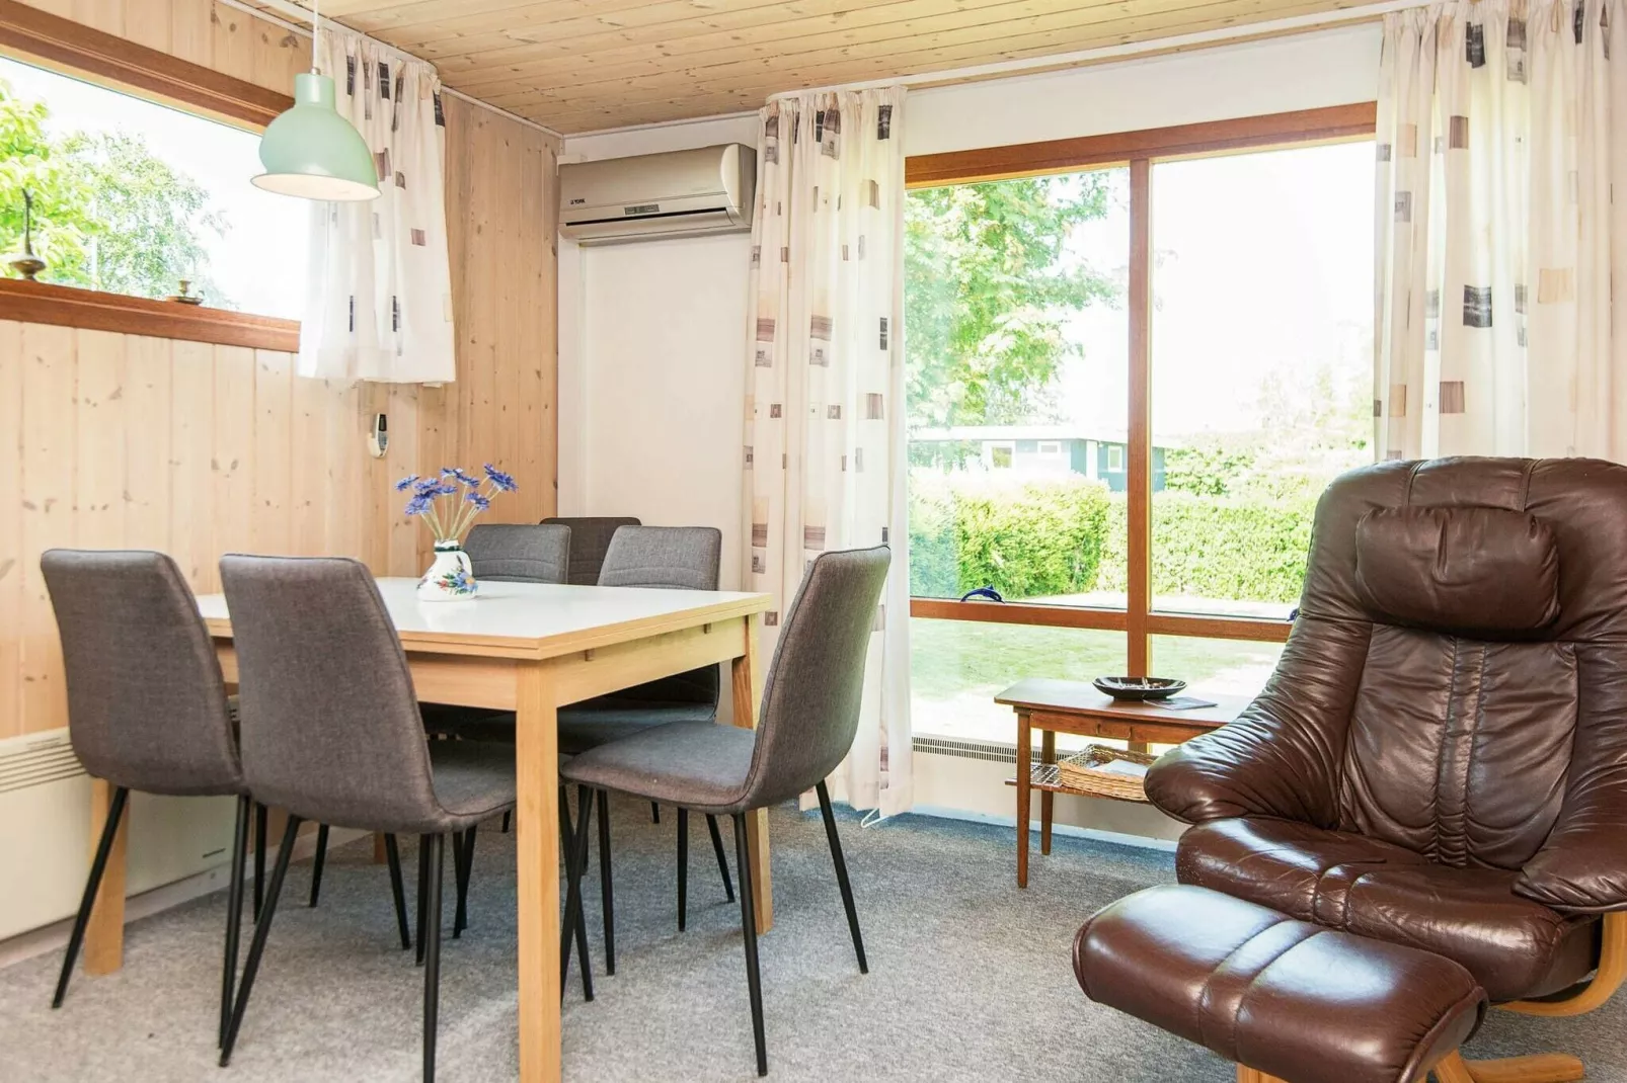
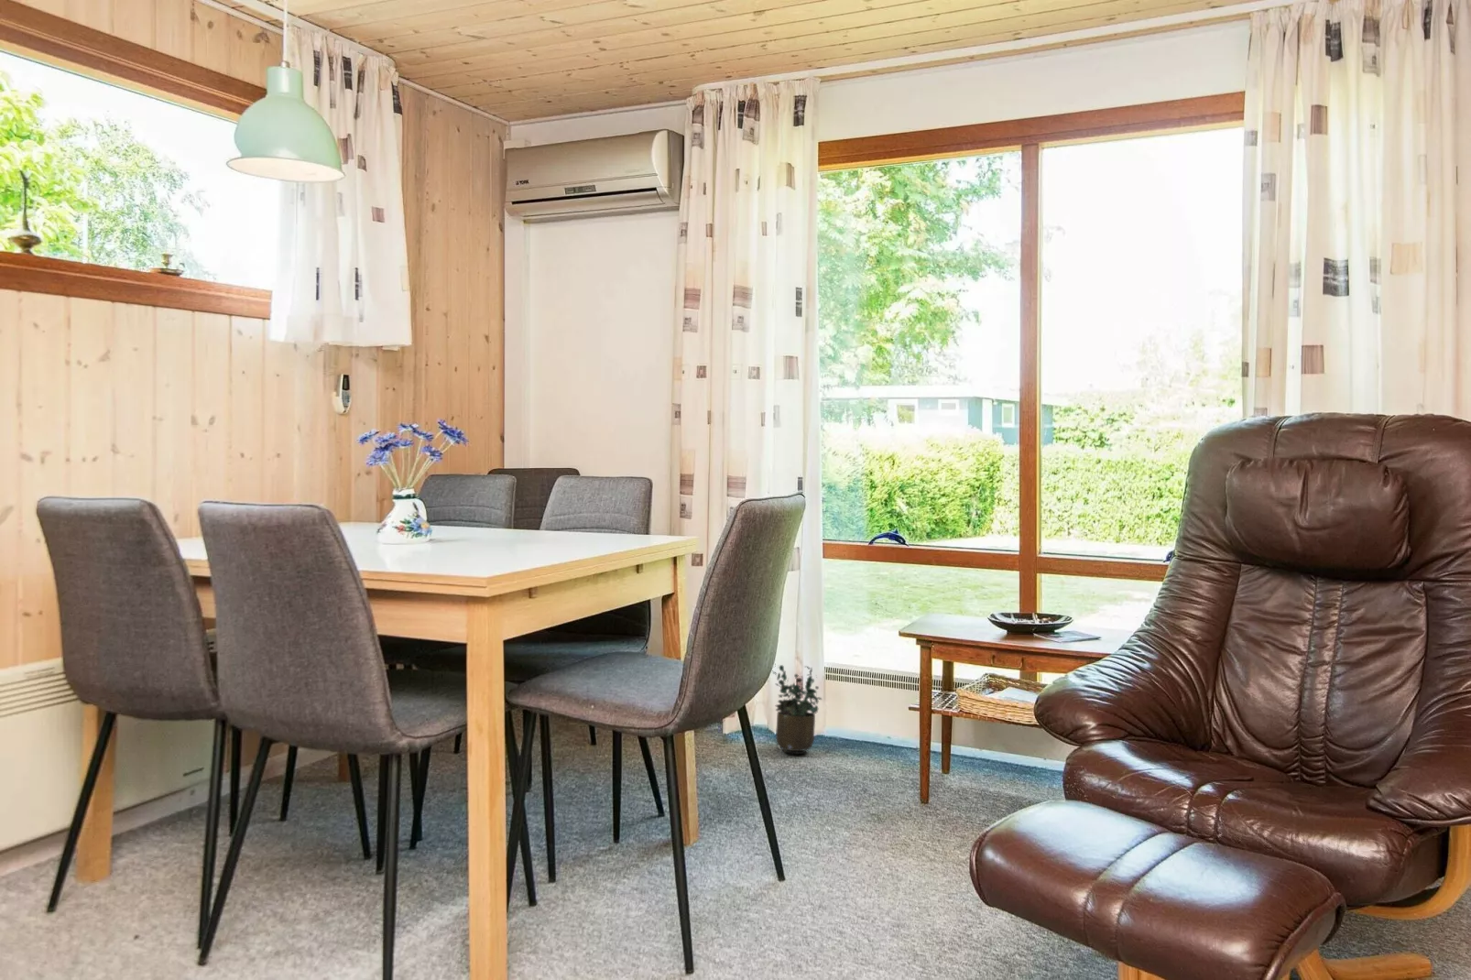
+ potted plant (794, 701)
